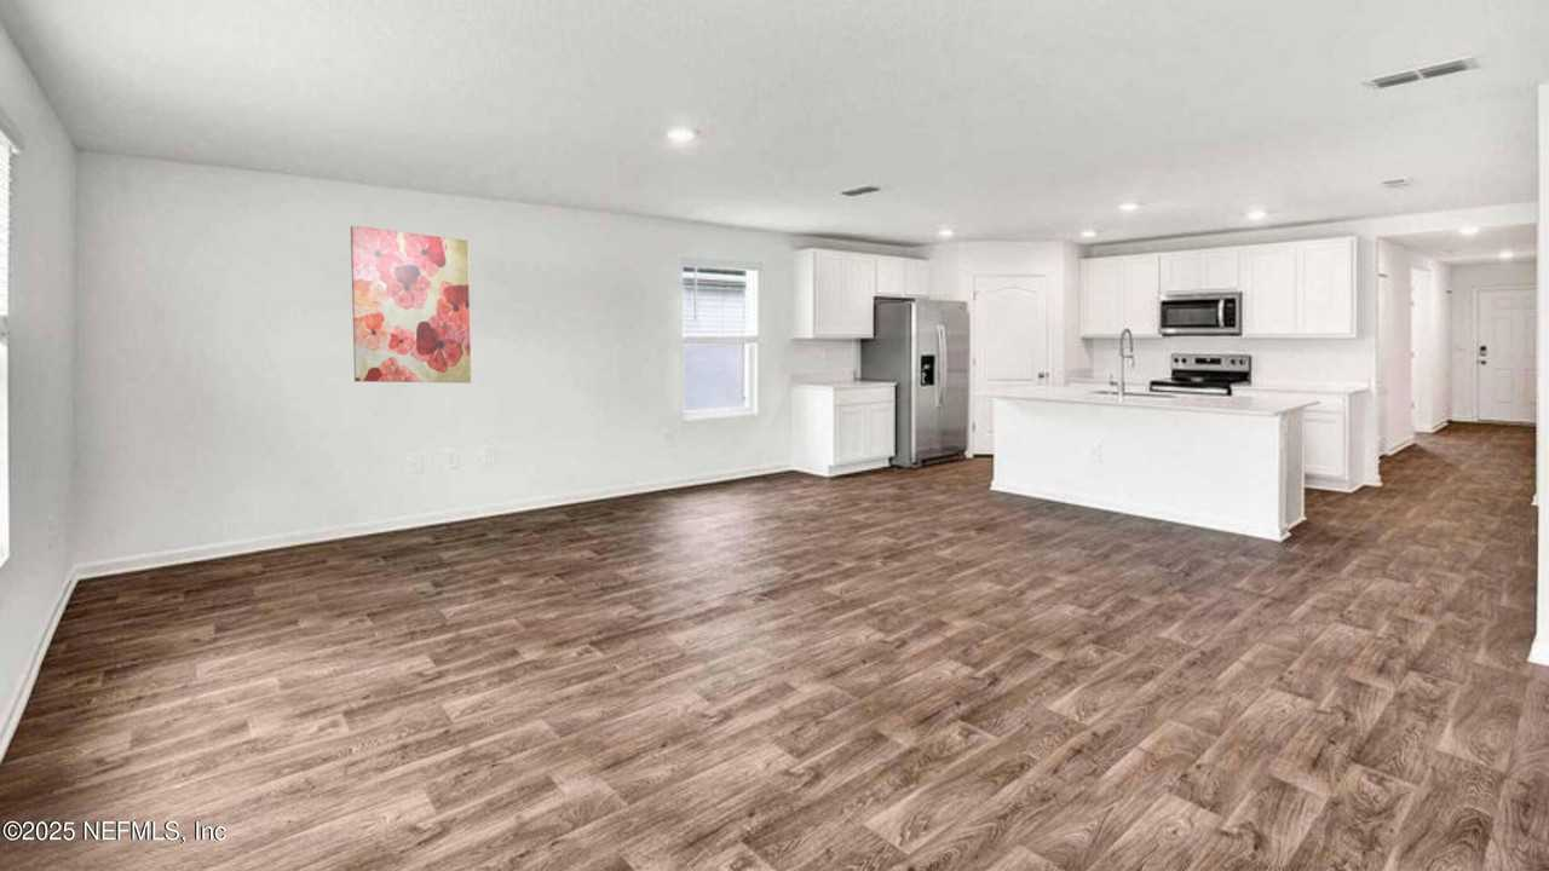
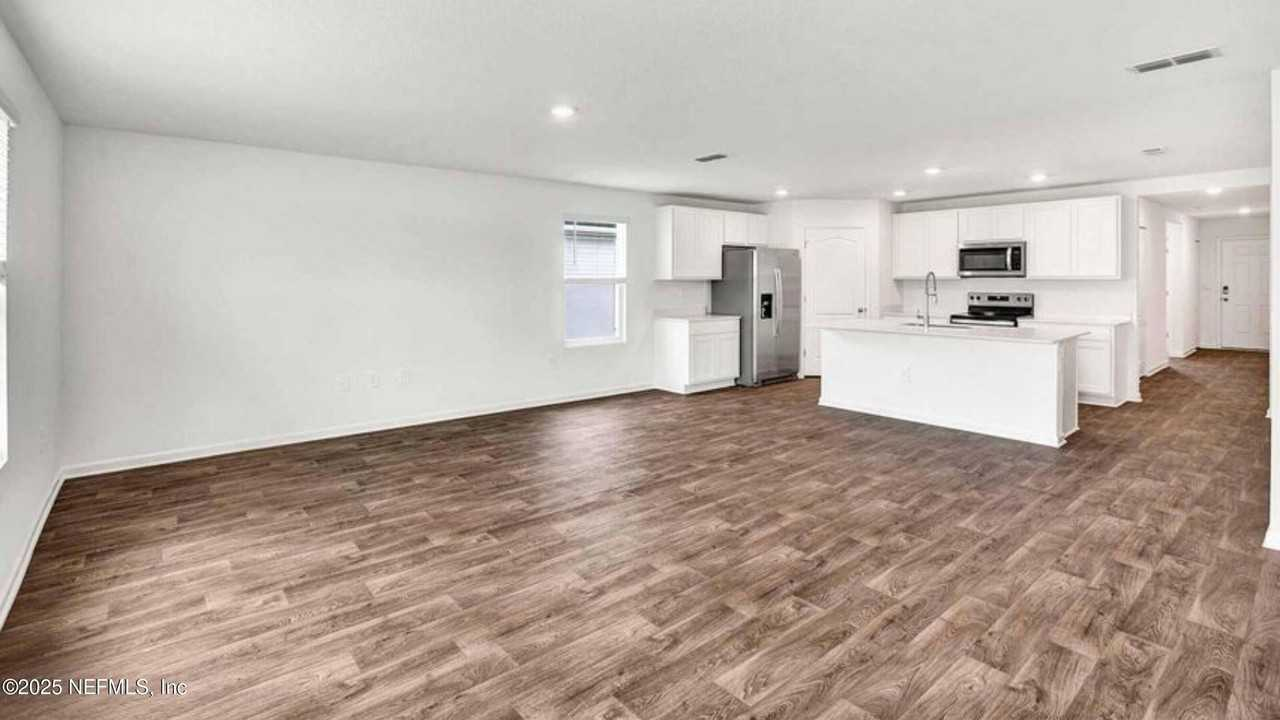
- wall art (413, 307)
